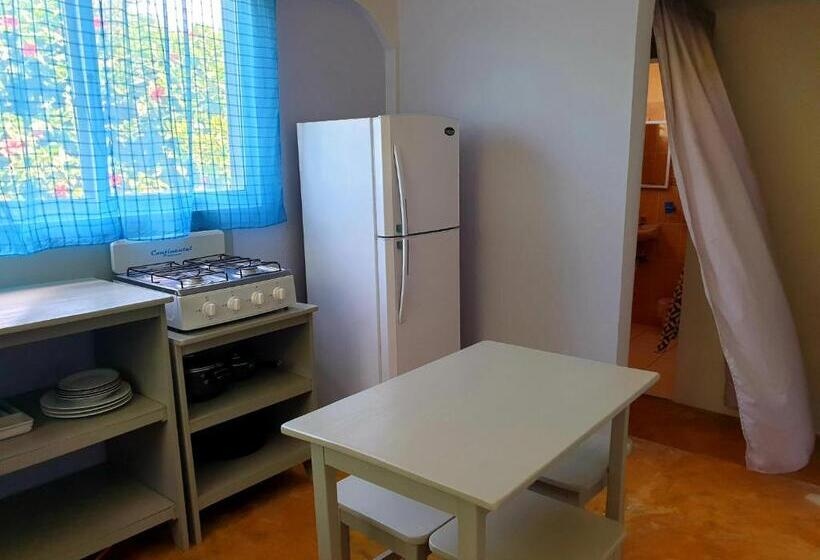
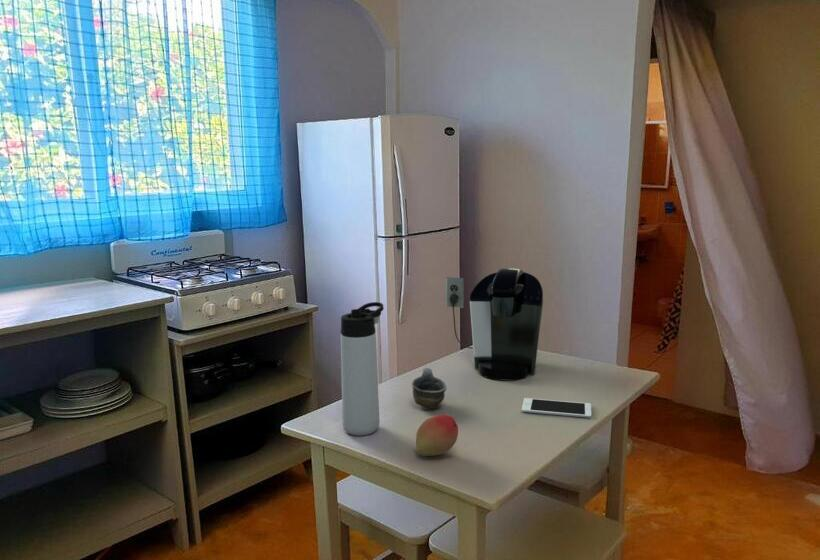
+ coffee maker (487, 318)
+ thermos bottle (364, 367)
+ cup (430, 389)
+ cell phone (556, 407)
+ fruit (437, 435)
